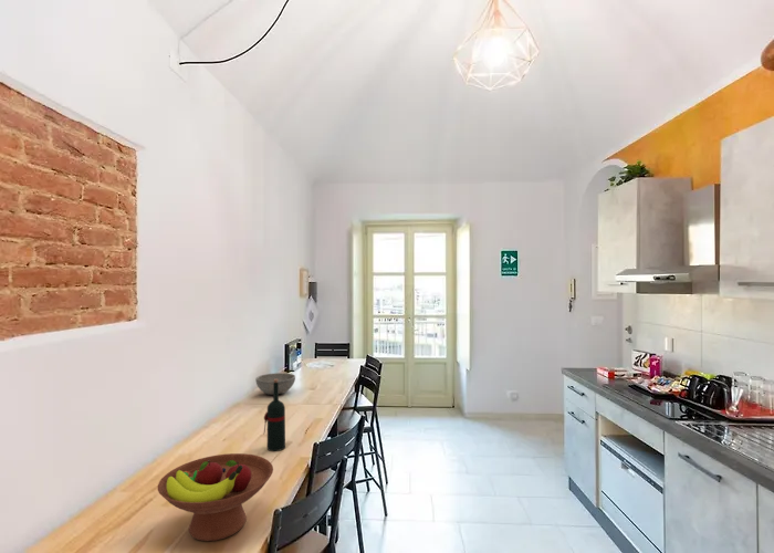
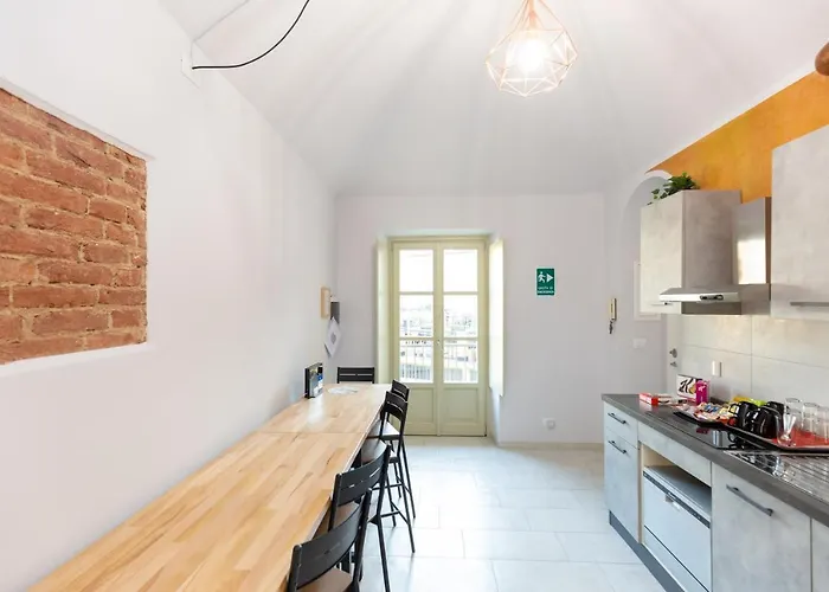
- fruit bowl (218, 490)
- bowl (272, 385)
- wine bottle (273, 414)
